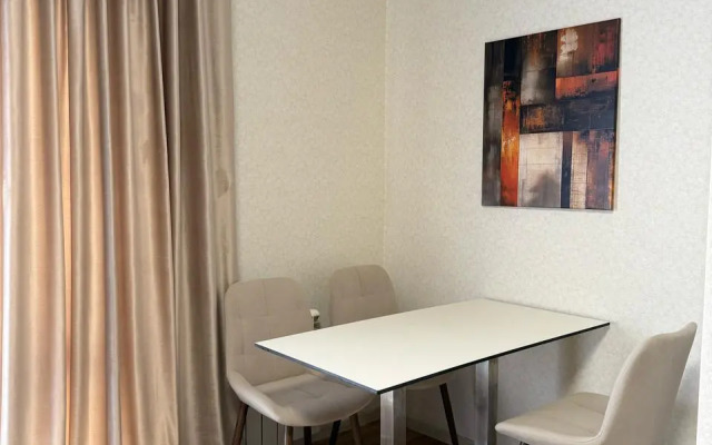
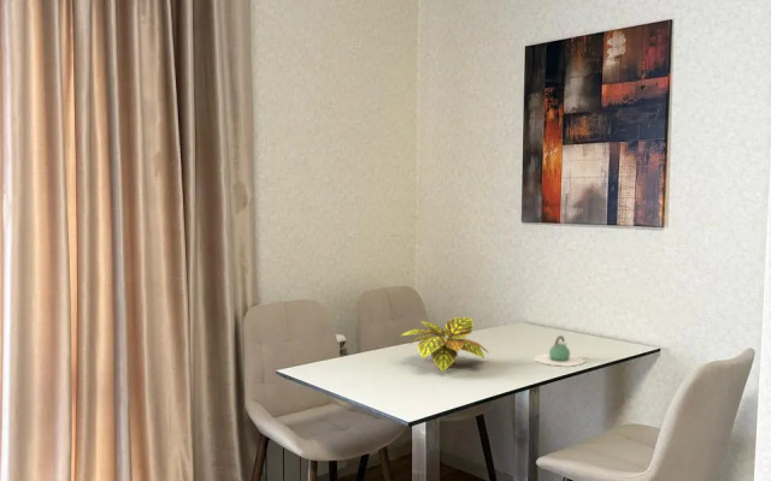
+ teapot (559, 348)
+ plant (445, 343)
